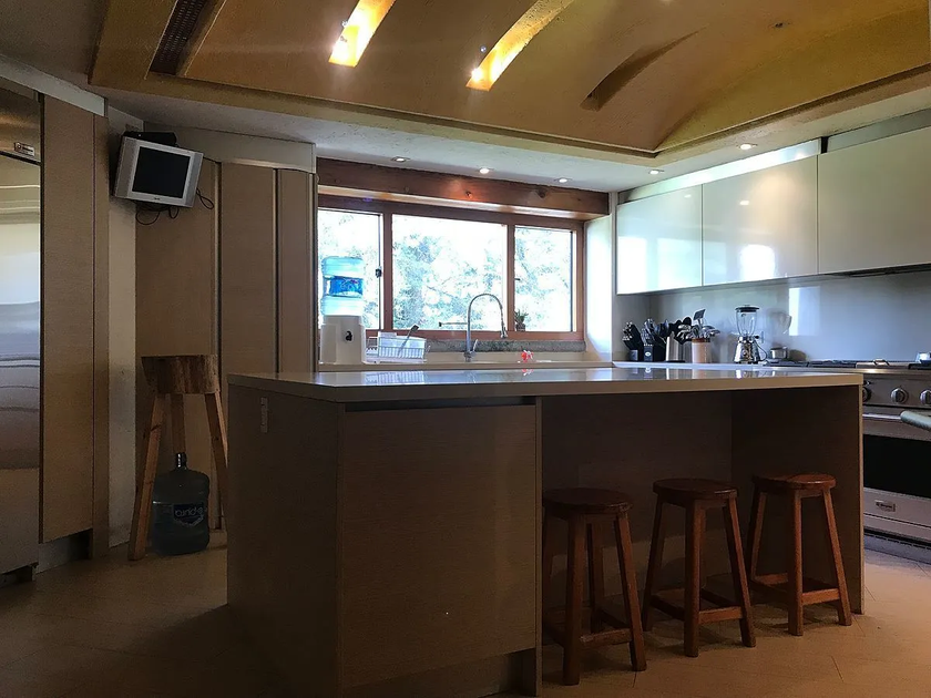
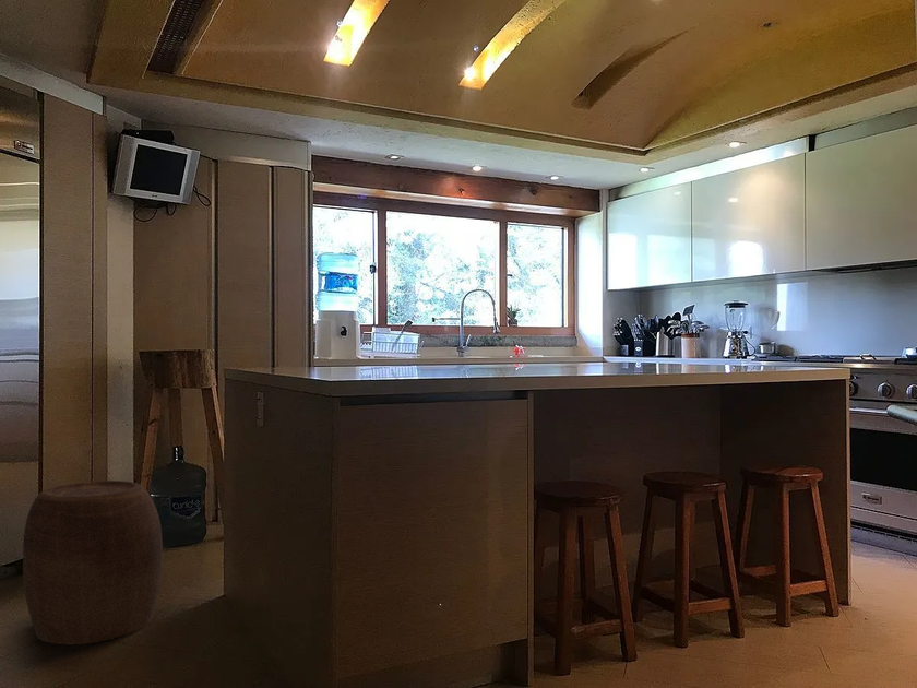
+ stool (95, 555)
